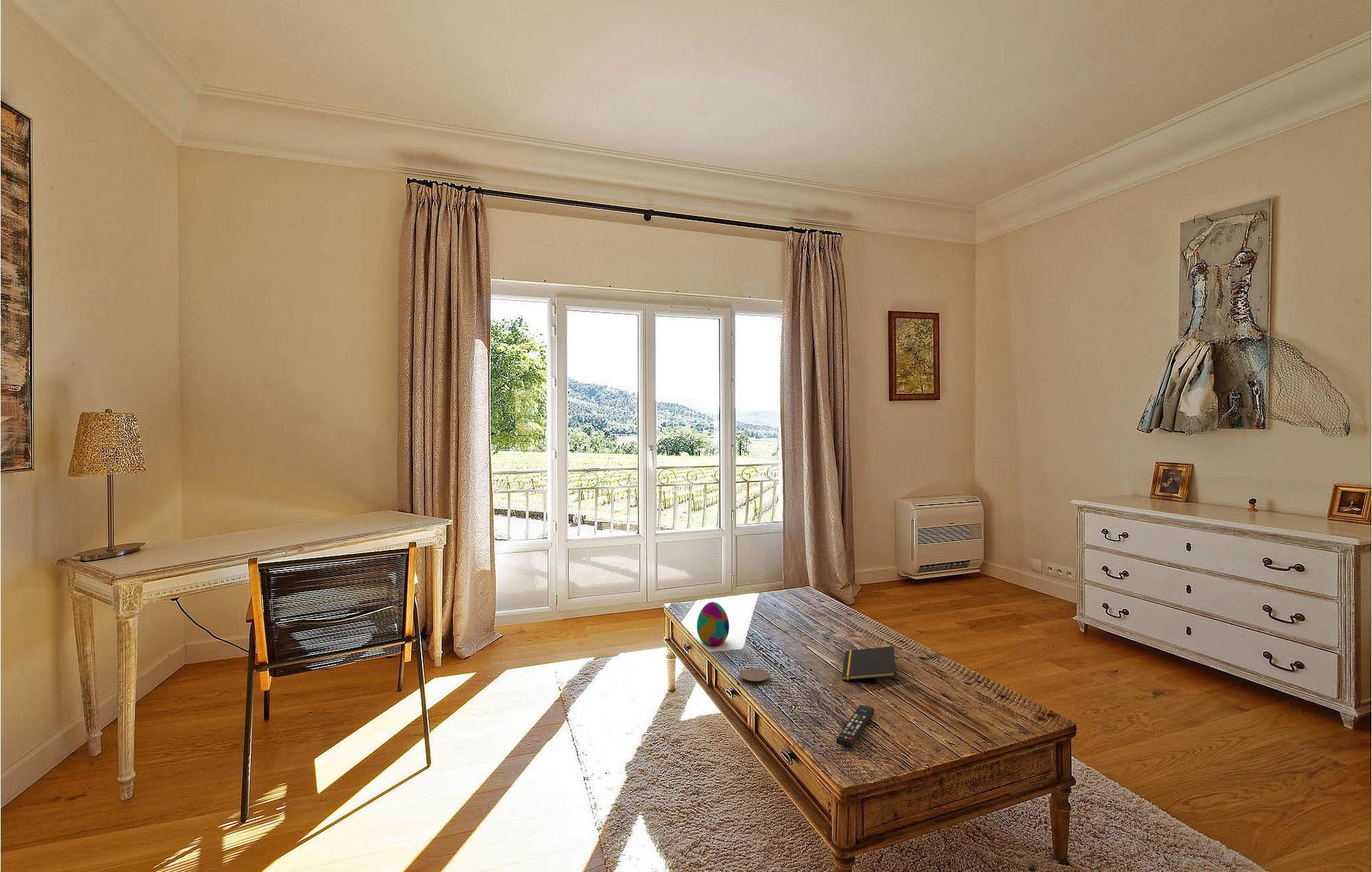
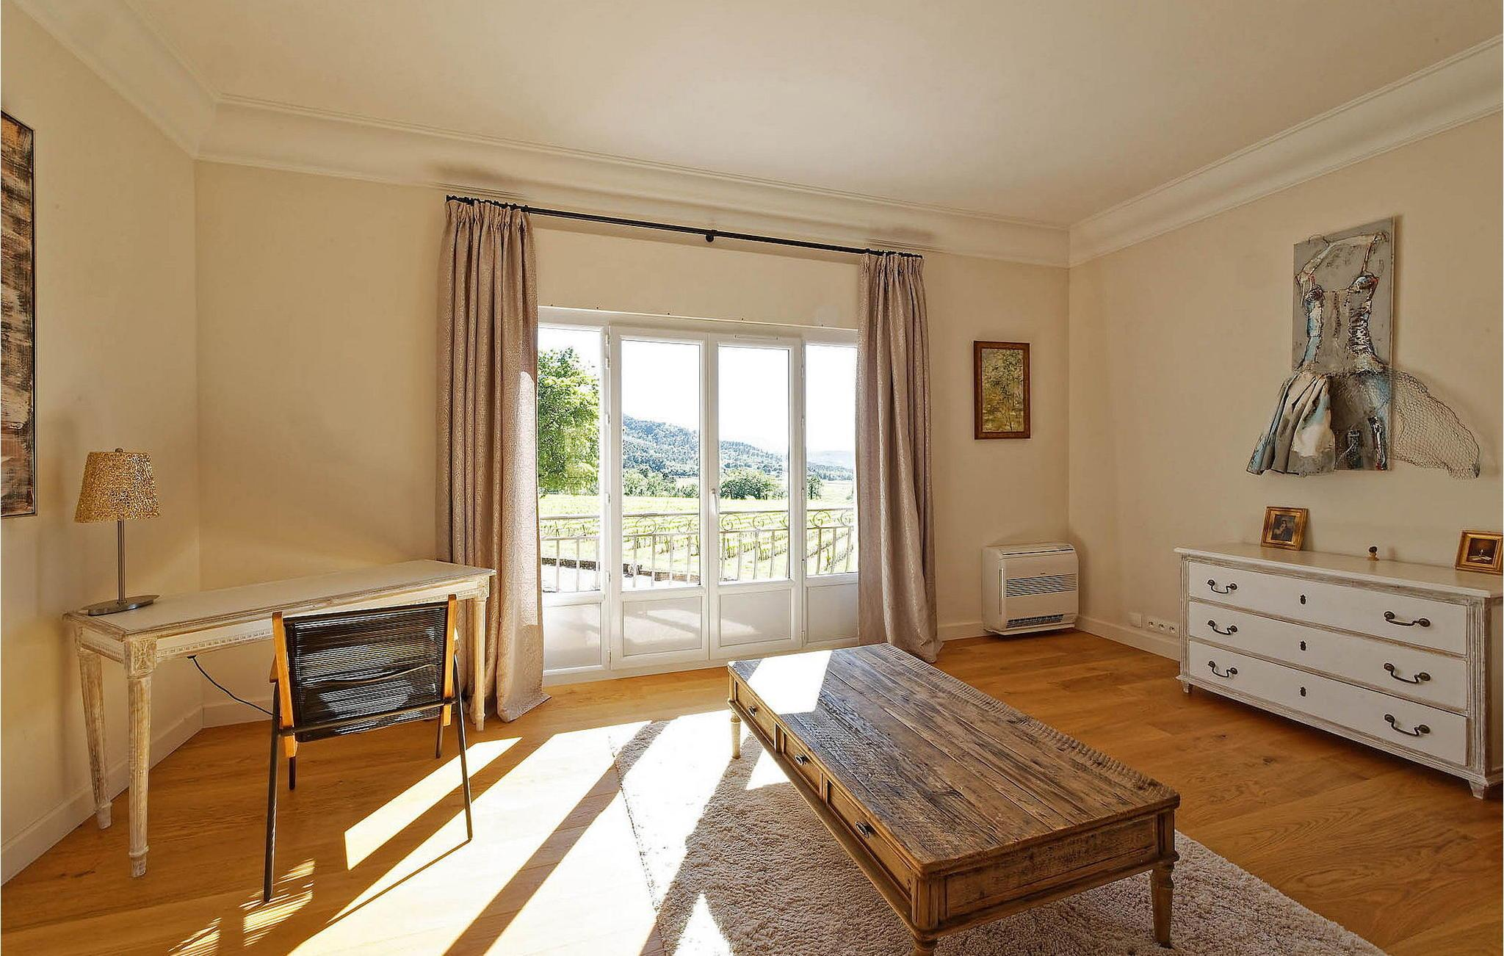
- notepad (869, 662)
- coaster (754, 676)
- decorative egg (713, 622)
- remote control (856, 725)
